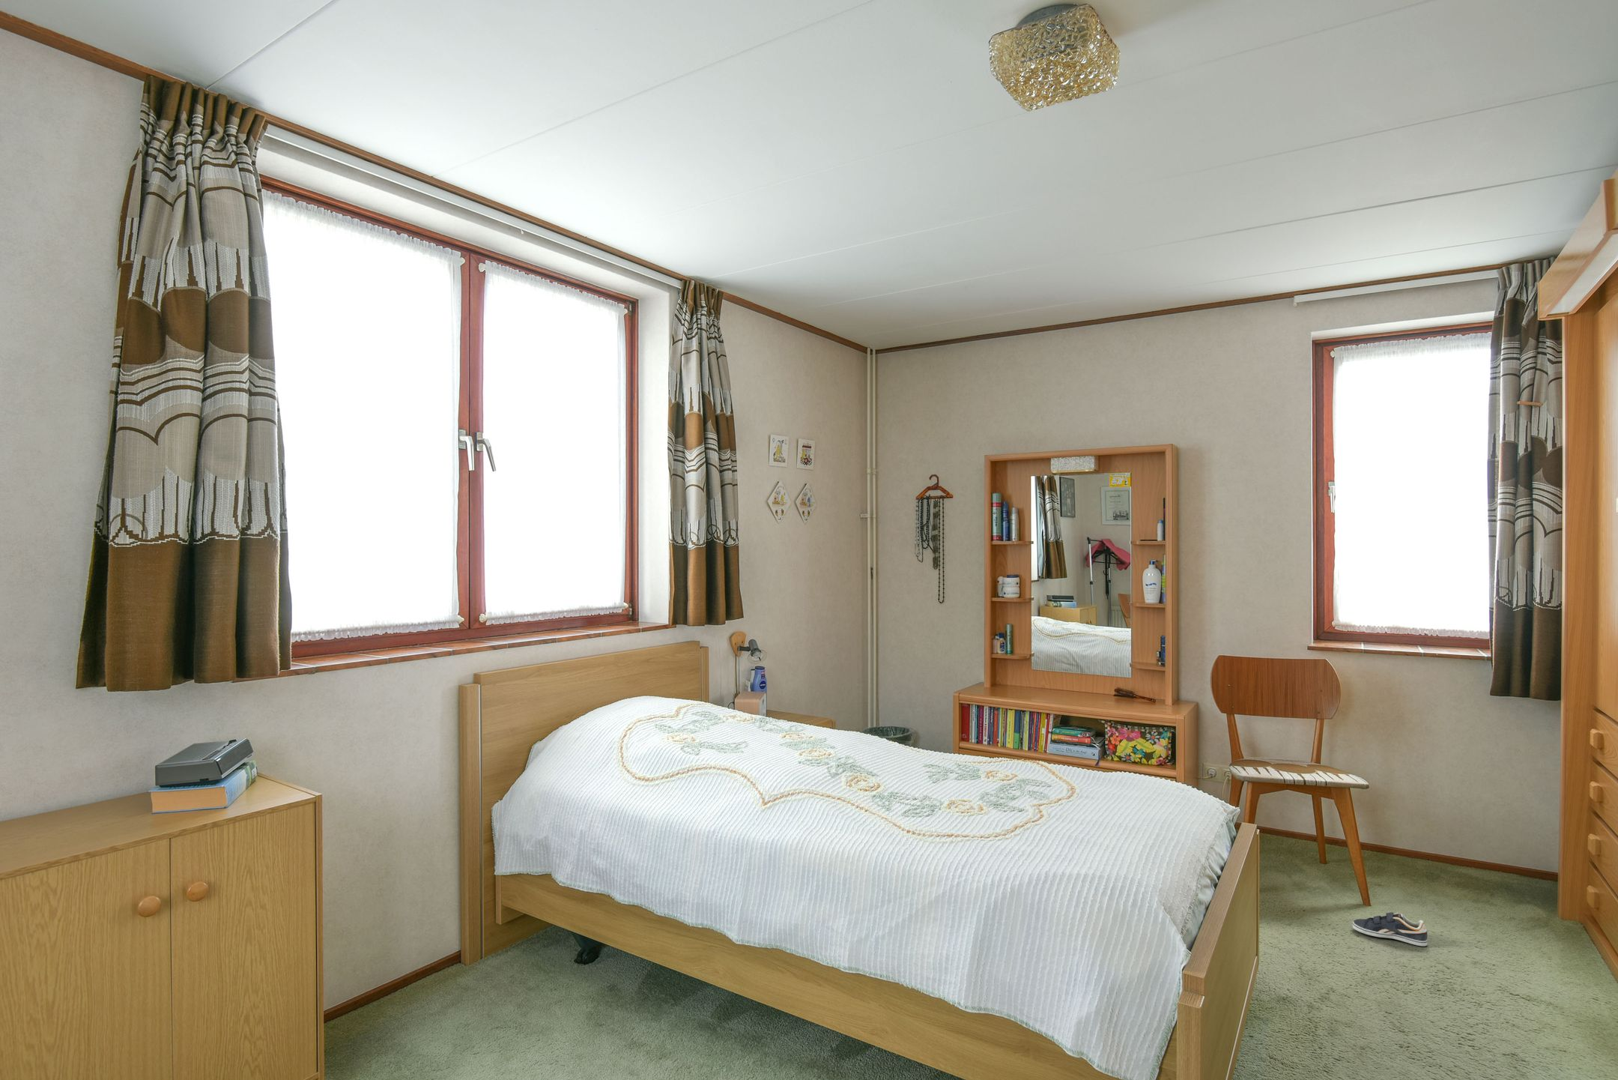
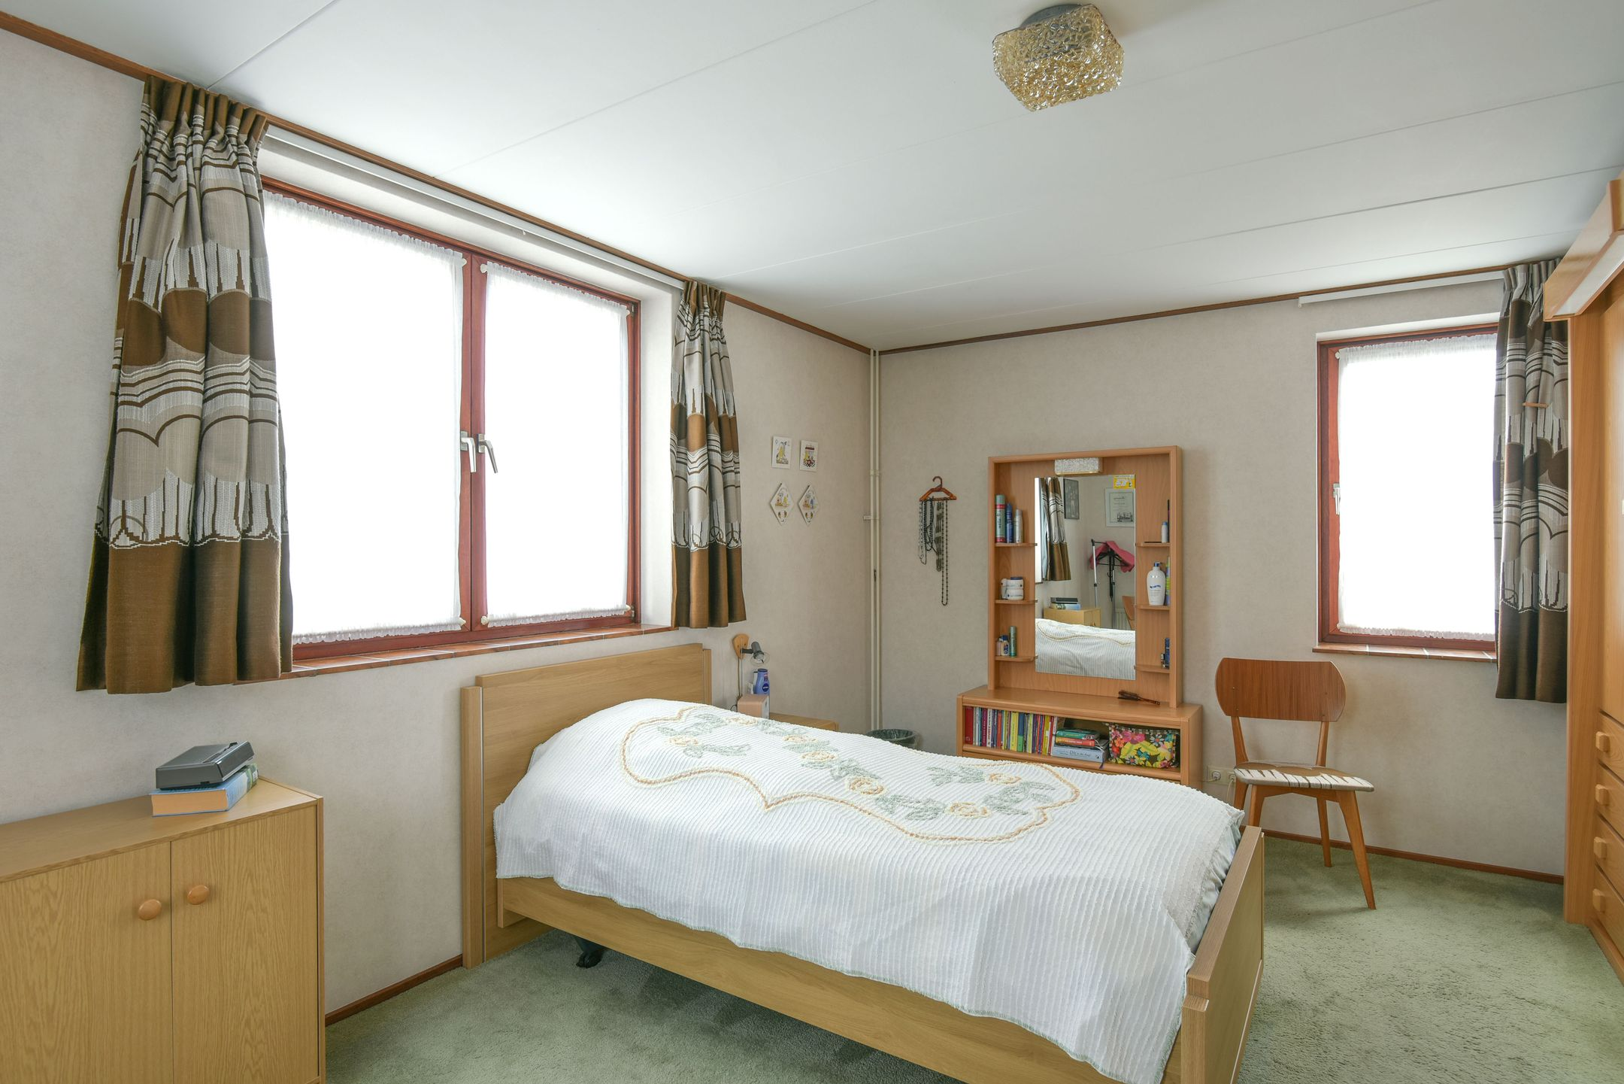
- sneaker (1389, 925)
